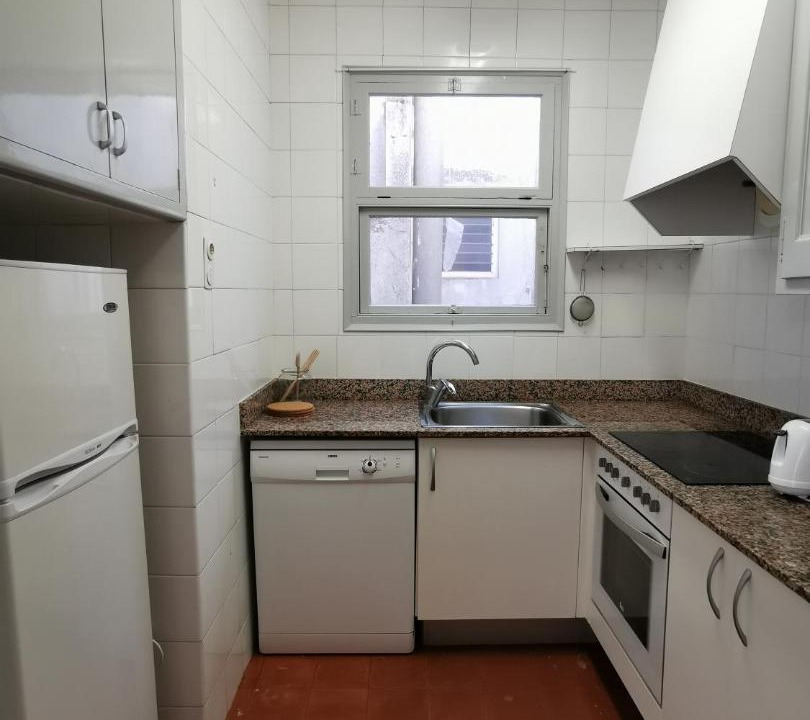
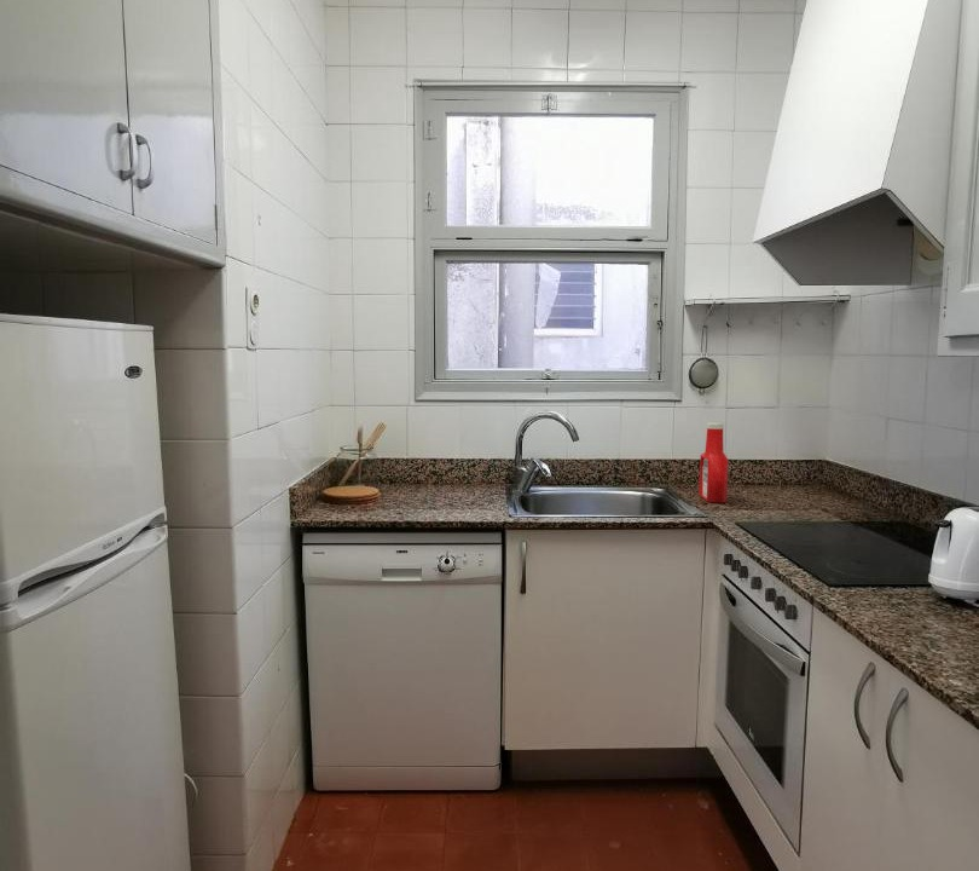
+ soap bottle (713, 461)
